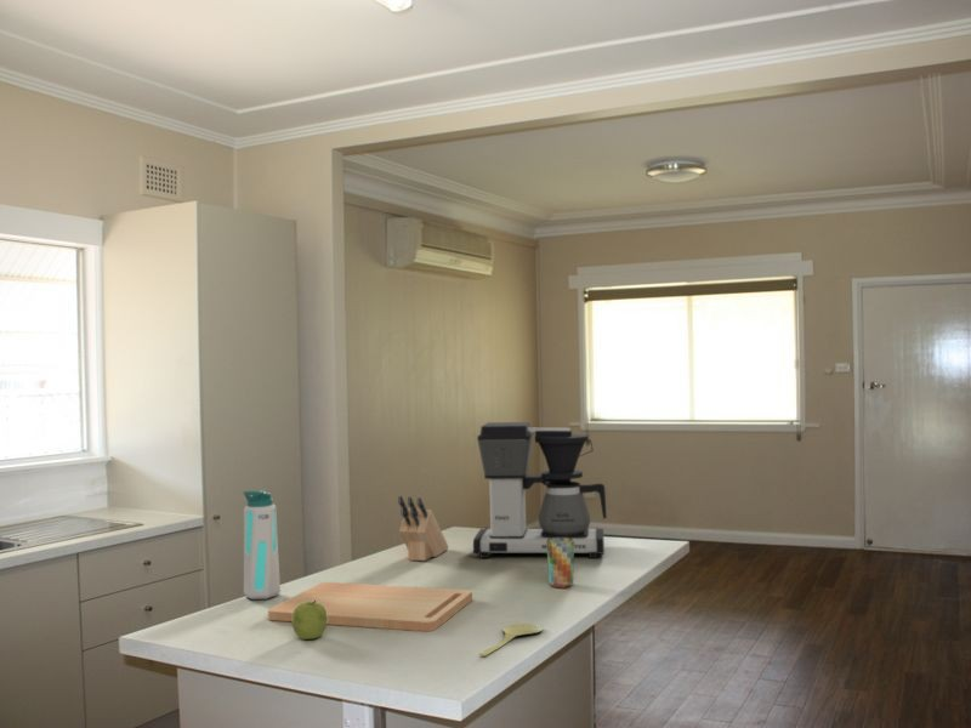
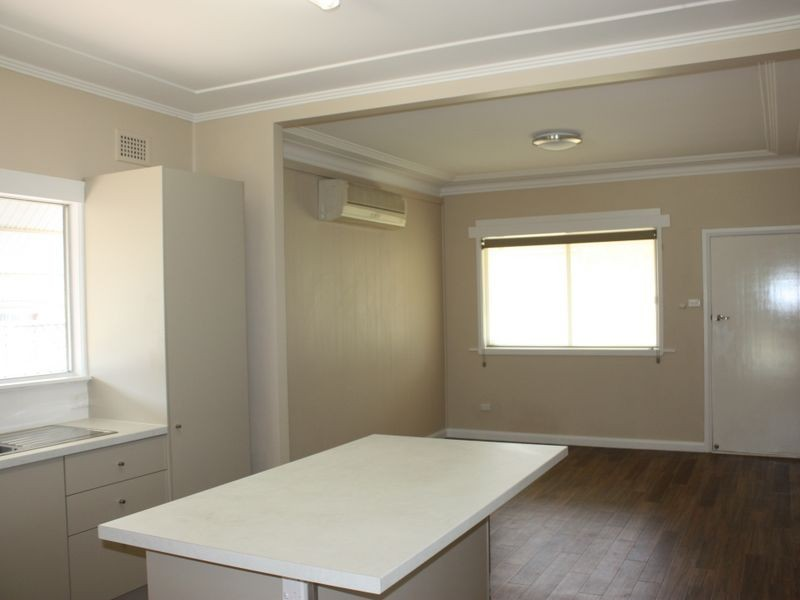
- cup (561, 562)
- fruit (310, 618)
- water bottle (260, 542)
- spoon (507, 637)
- knife block (421, 523)
- cutting board (373, 604)
- coffee maker (544, 484)
